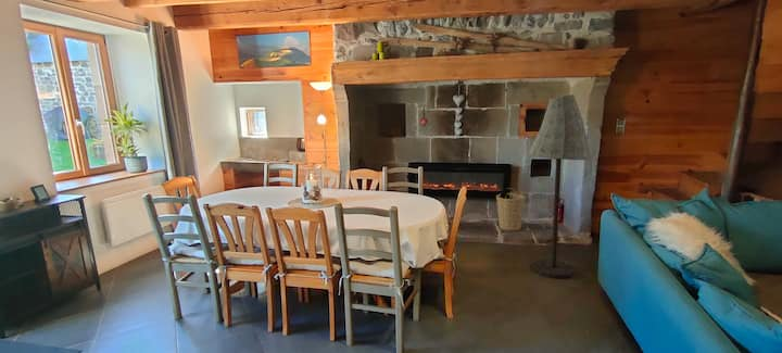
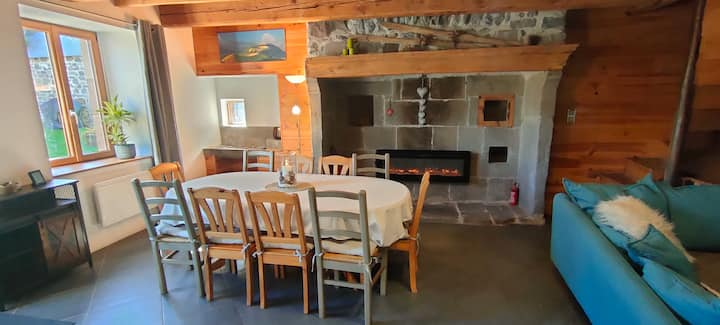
- floor lamp (557, 185)
- basket (510, 209)
